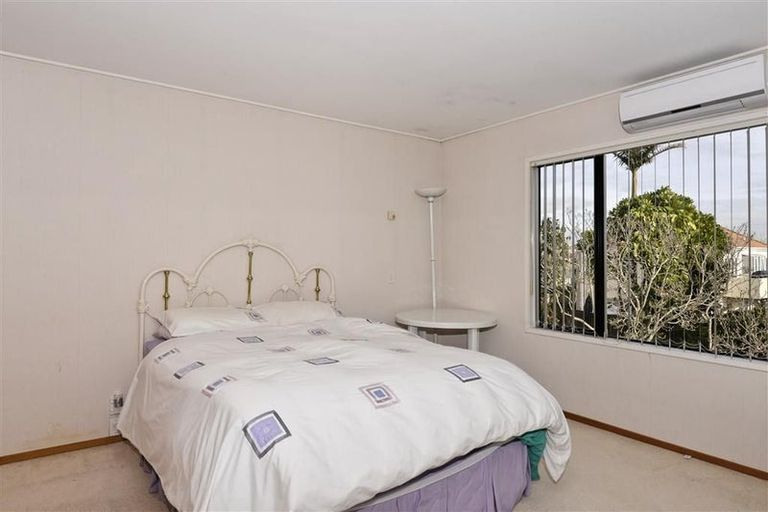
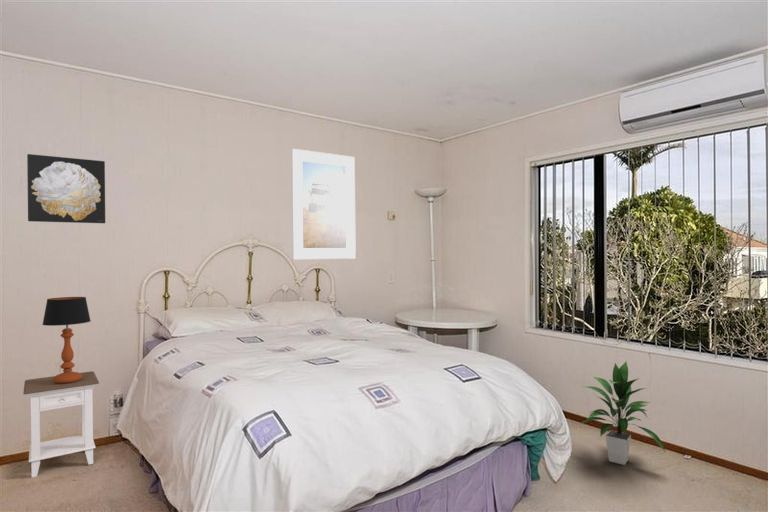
+ indoor plant (620, 413)
+ wall art (67, 190)
+ table lamp (67, 339)
+ nightstand (62, 407)
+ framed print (324, 206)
